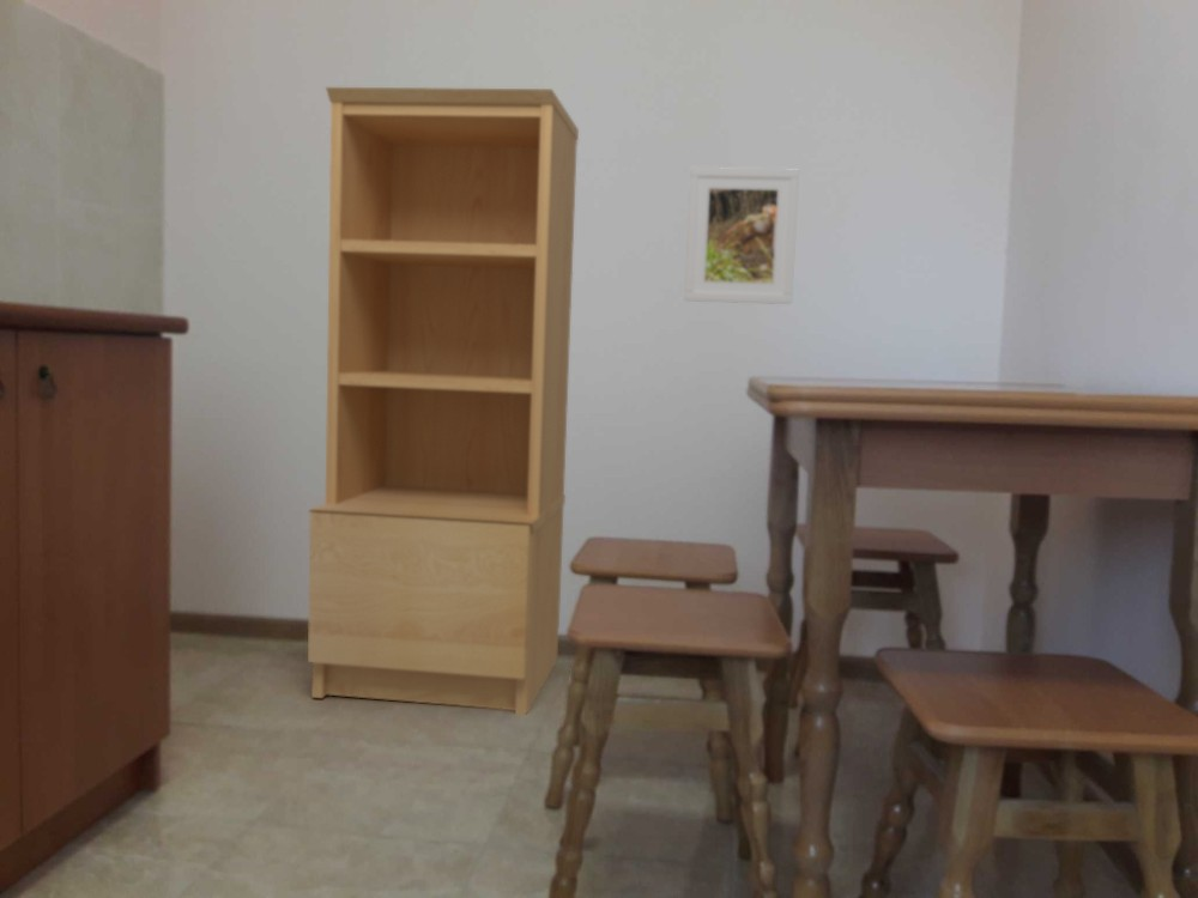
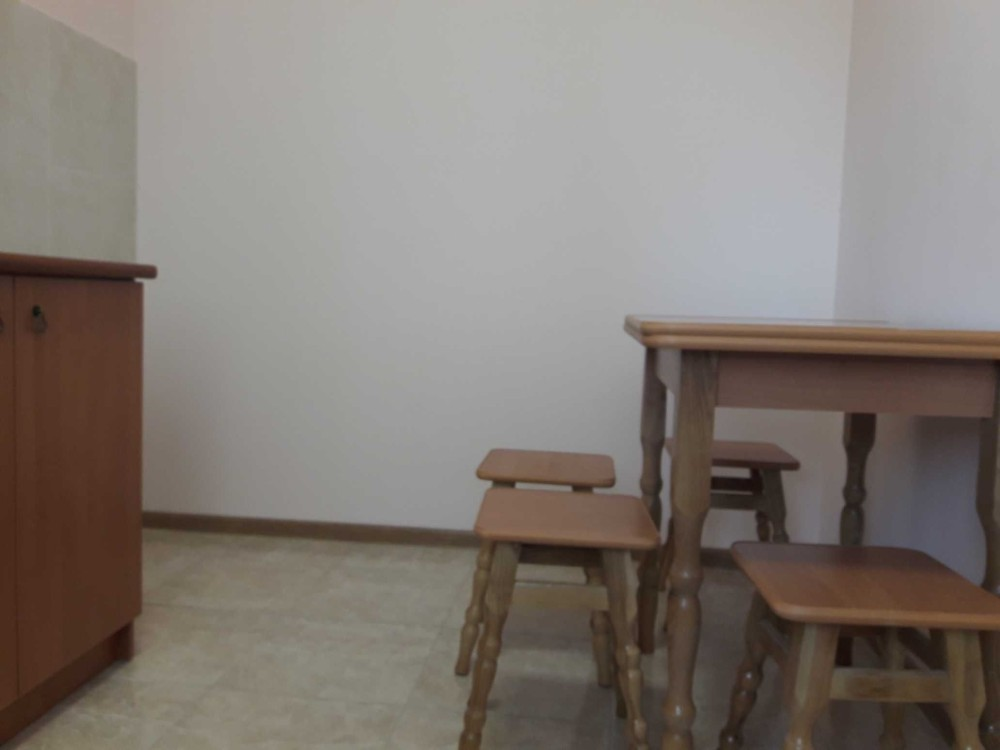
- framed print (740, 236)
- bookcase (449, 400)
